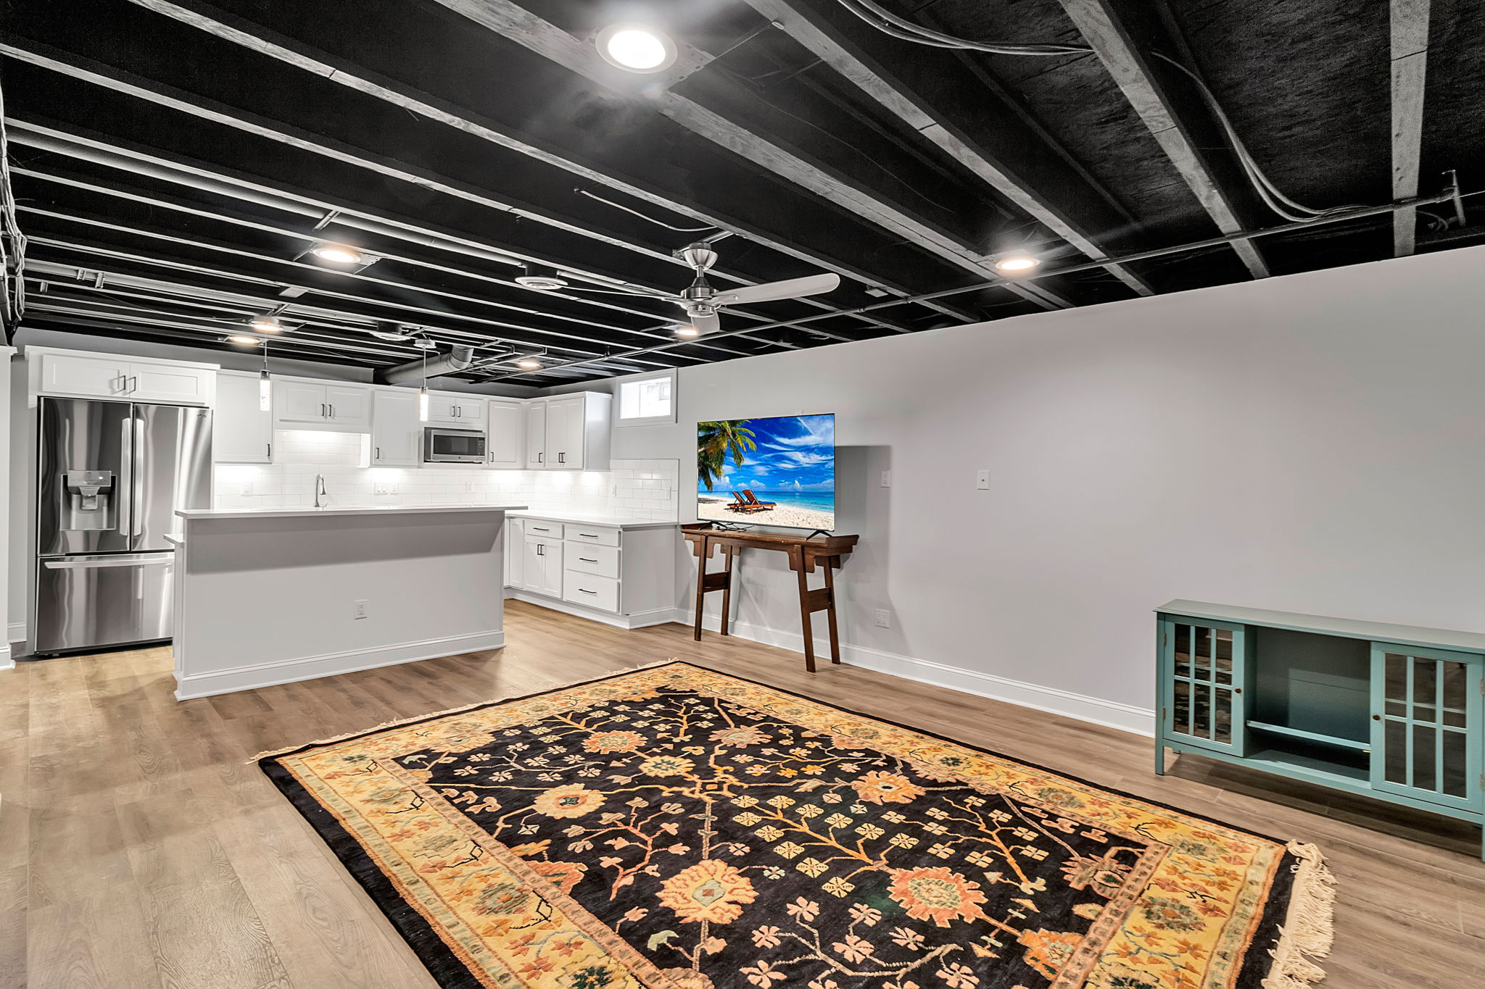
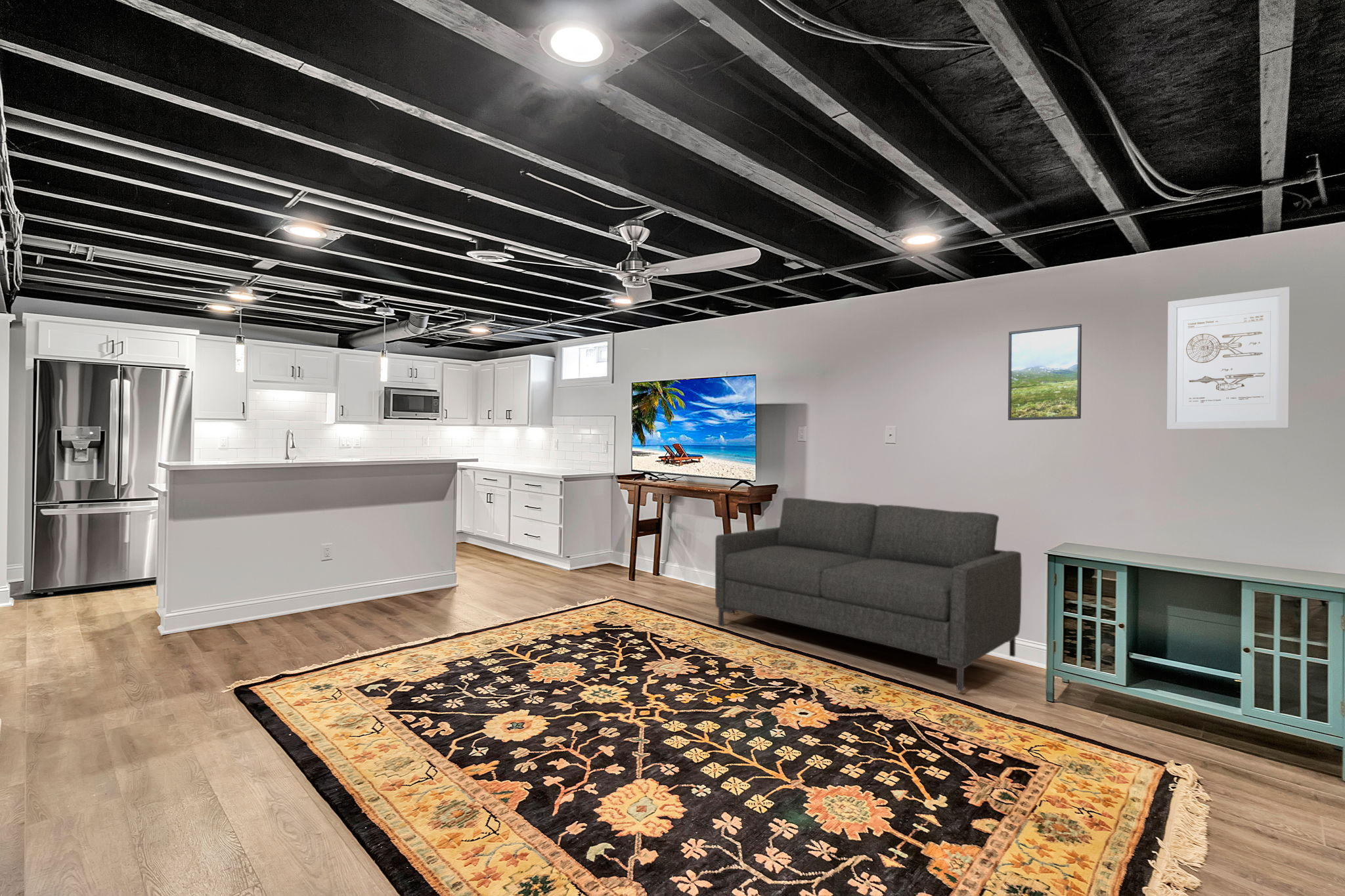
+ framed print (1044, 373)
+ sofa (856, 573)
+ wall art (1225, 361)
